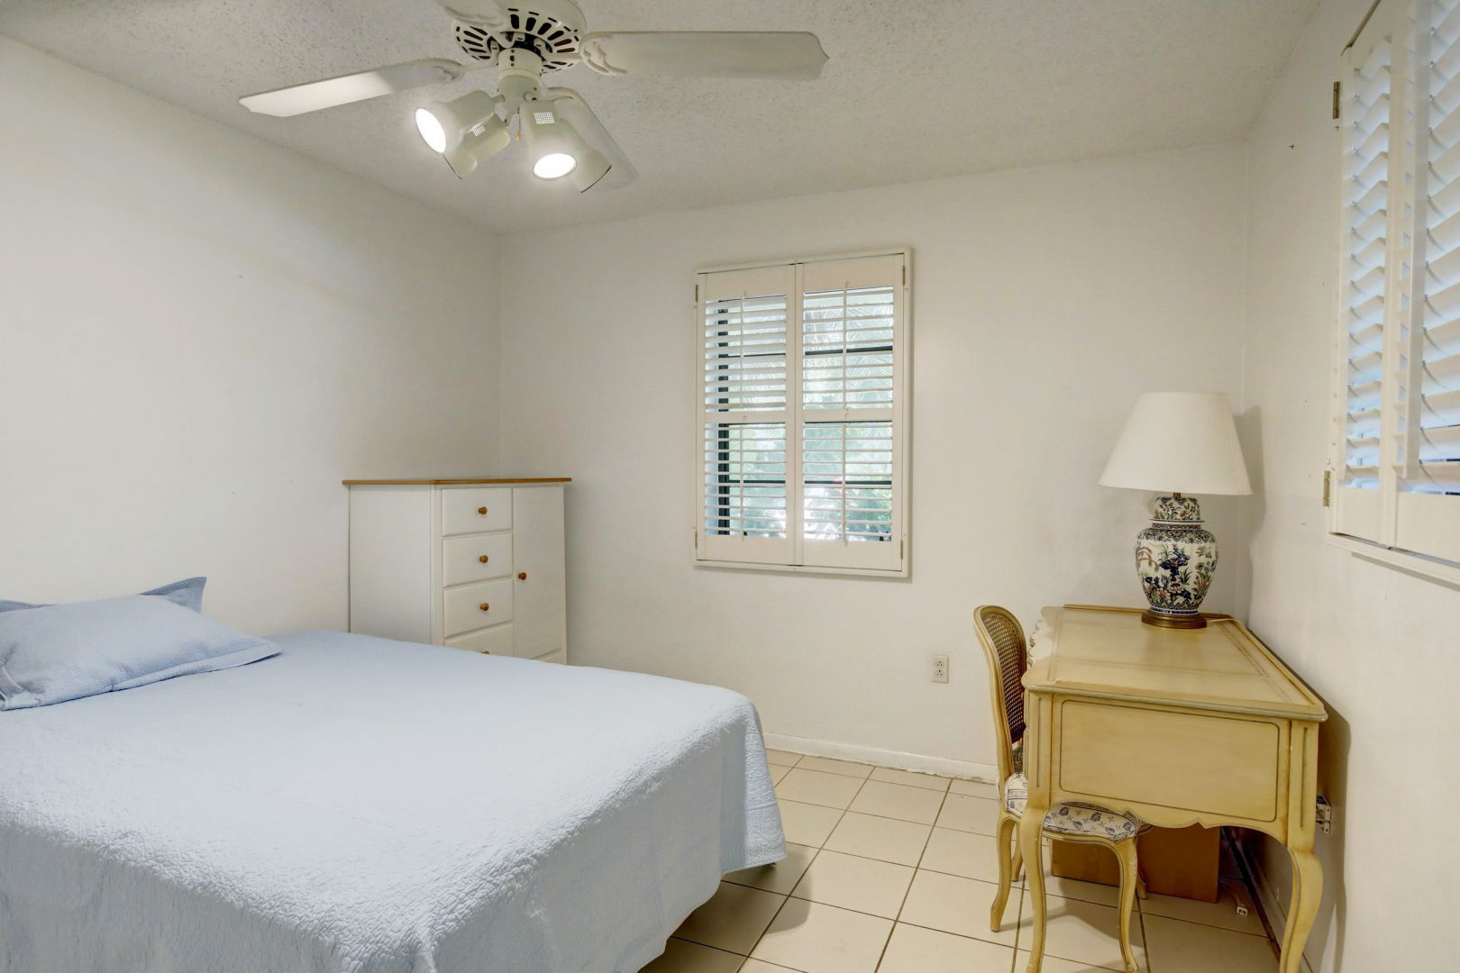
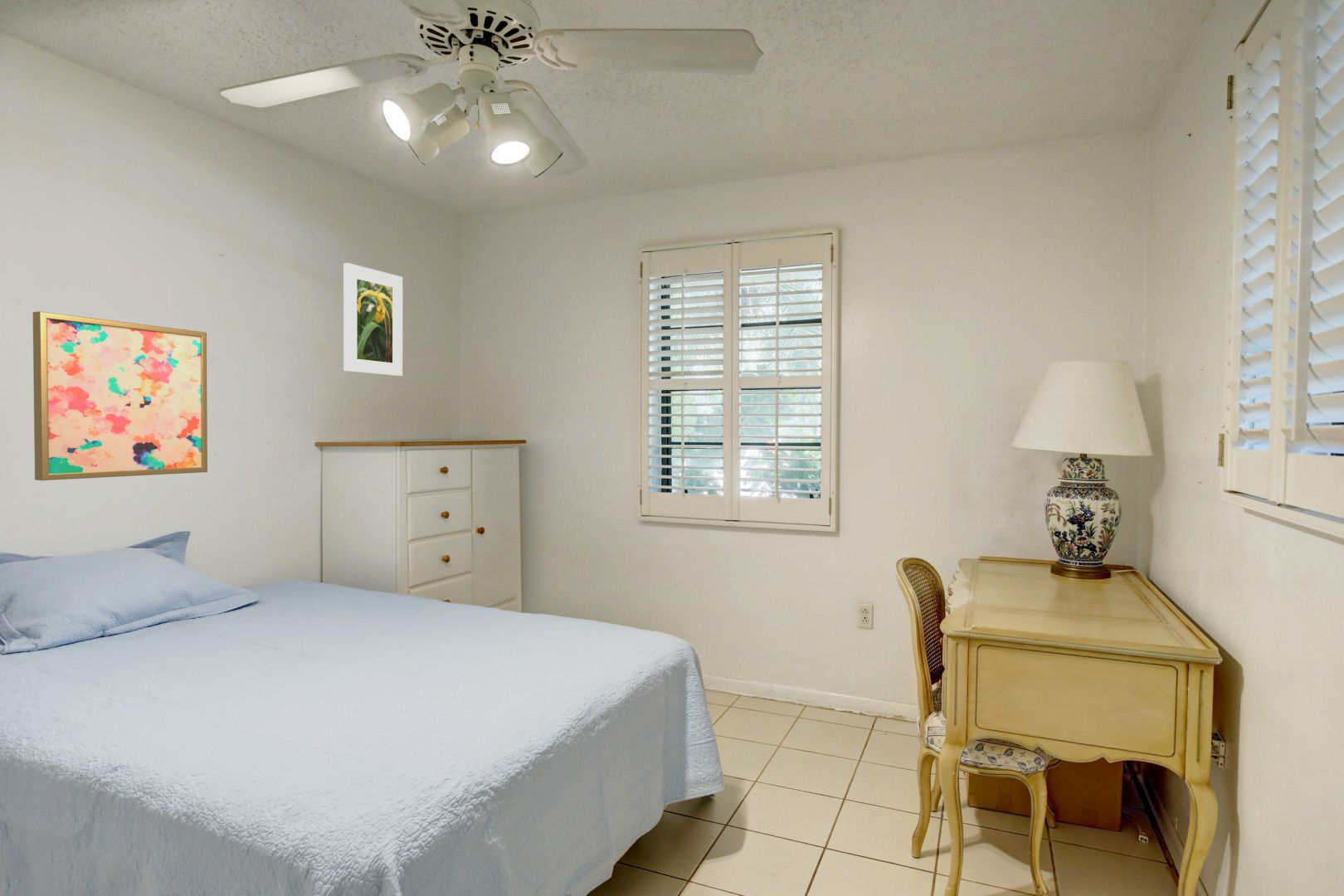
+ wall art (128, 399)
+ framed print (374, 322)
